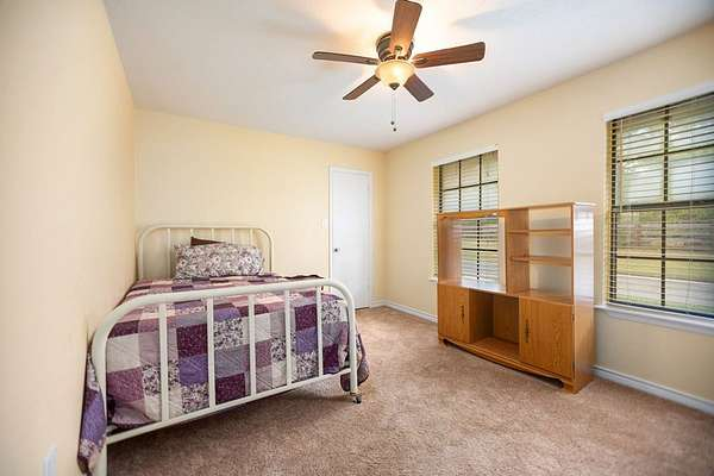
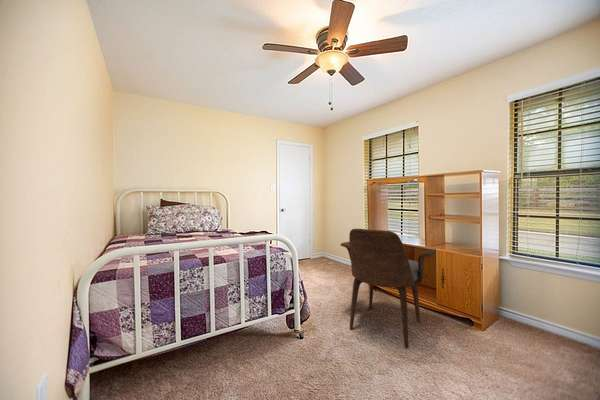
+ armchair (383, 277)
